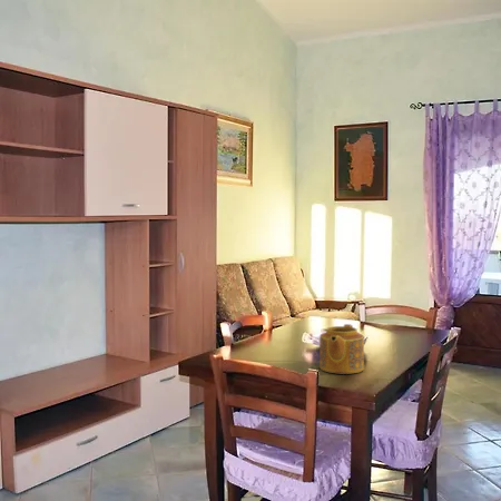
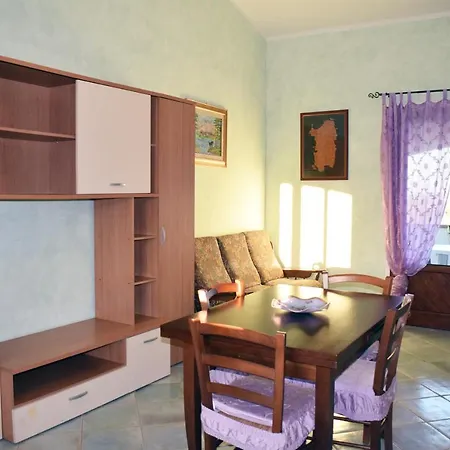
- teapot (341, 348)
